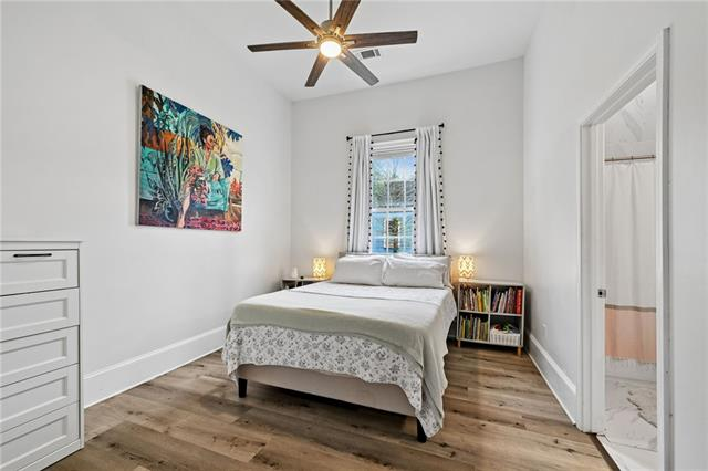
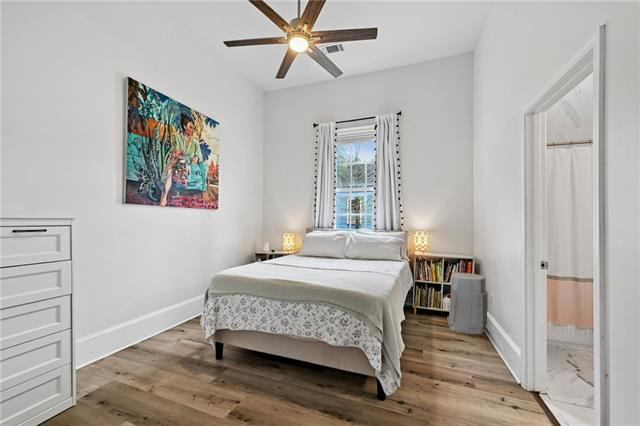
+ air purifier (467, 301)
